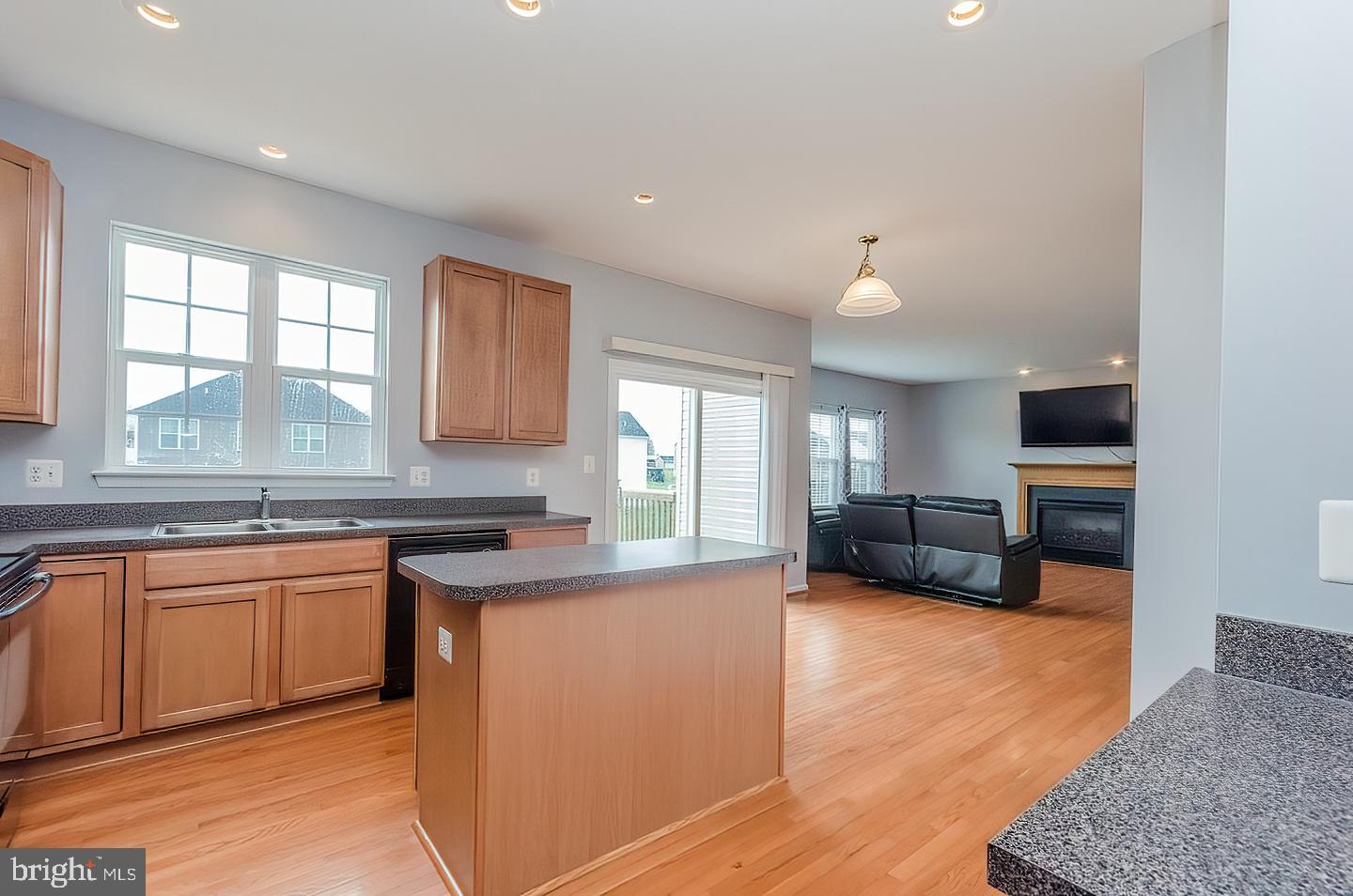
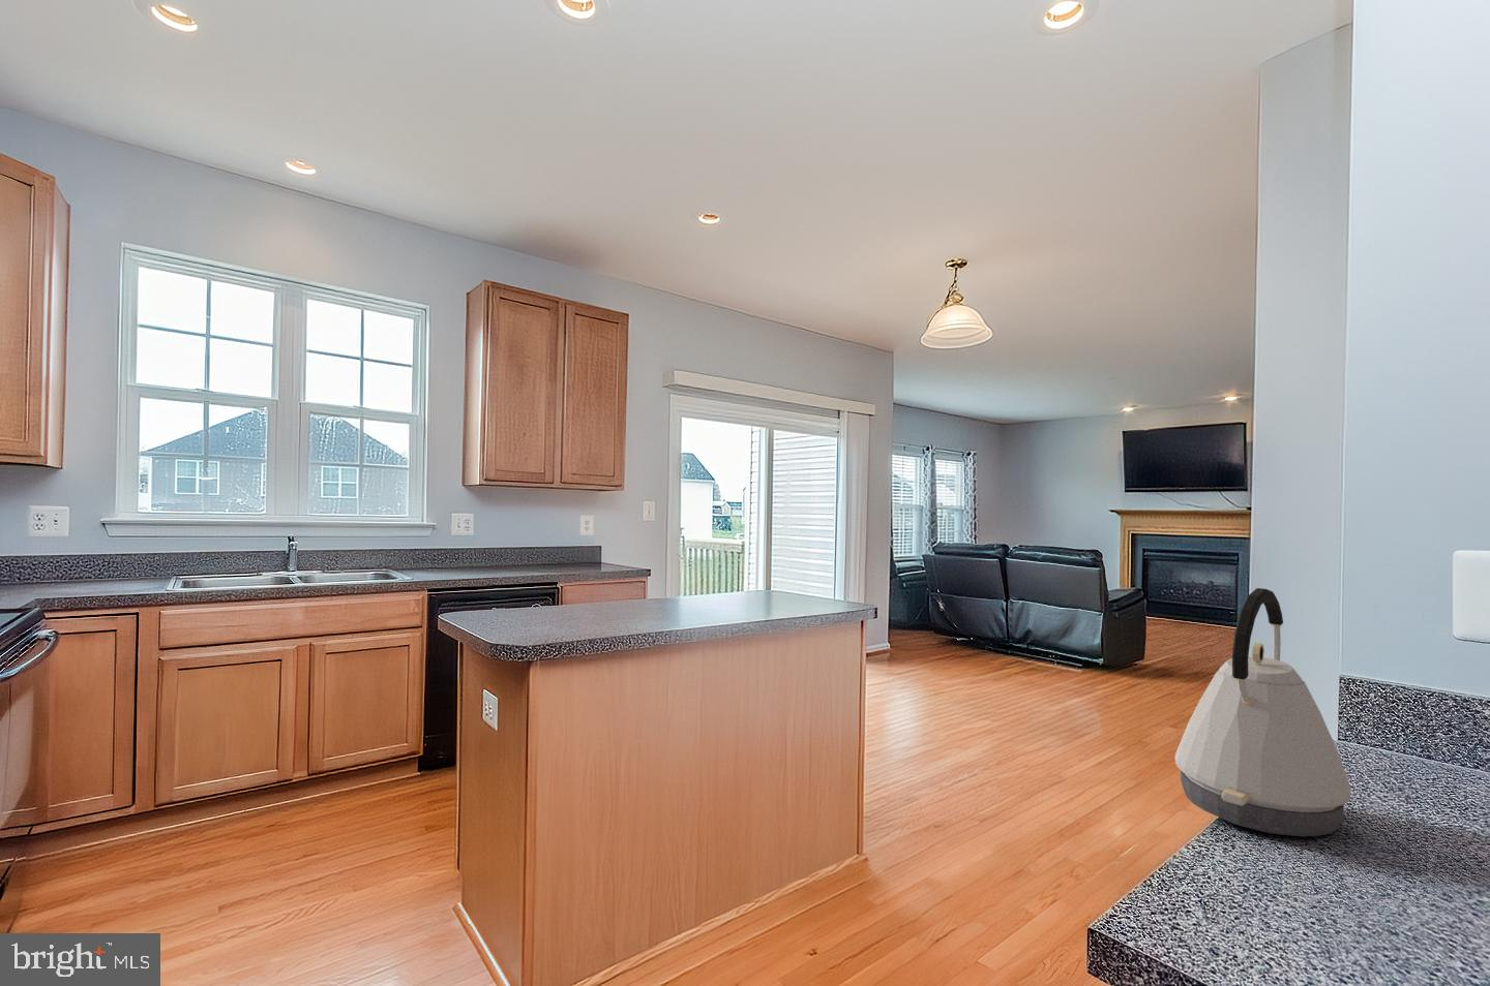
+ kettle (1260, 699)
